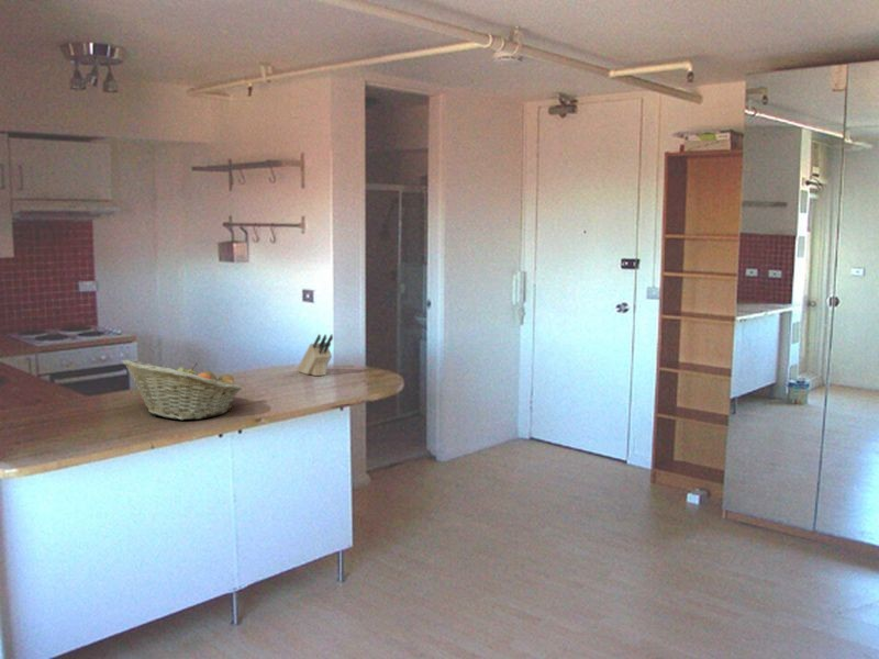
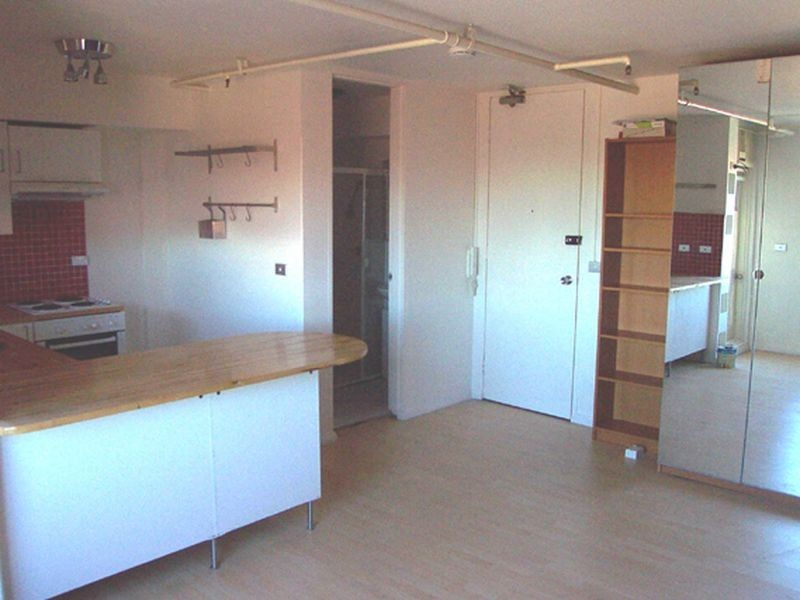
- fruit basket (181, 384)
- knife block (315, 353)
